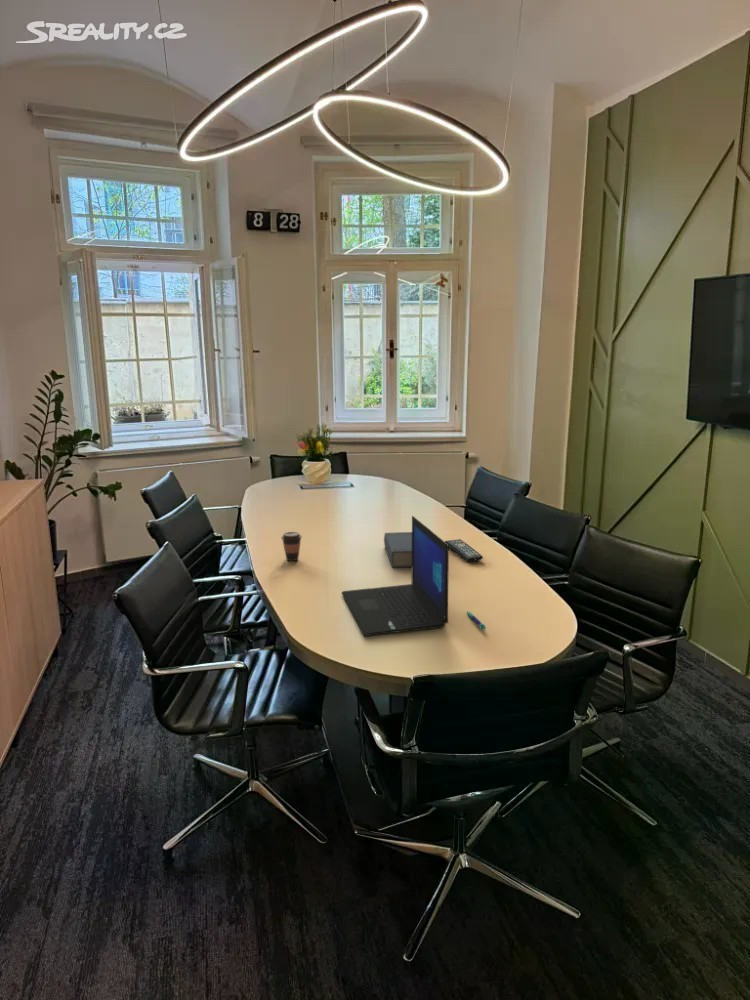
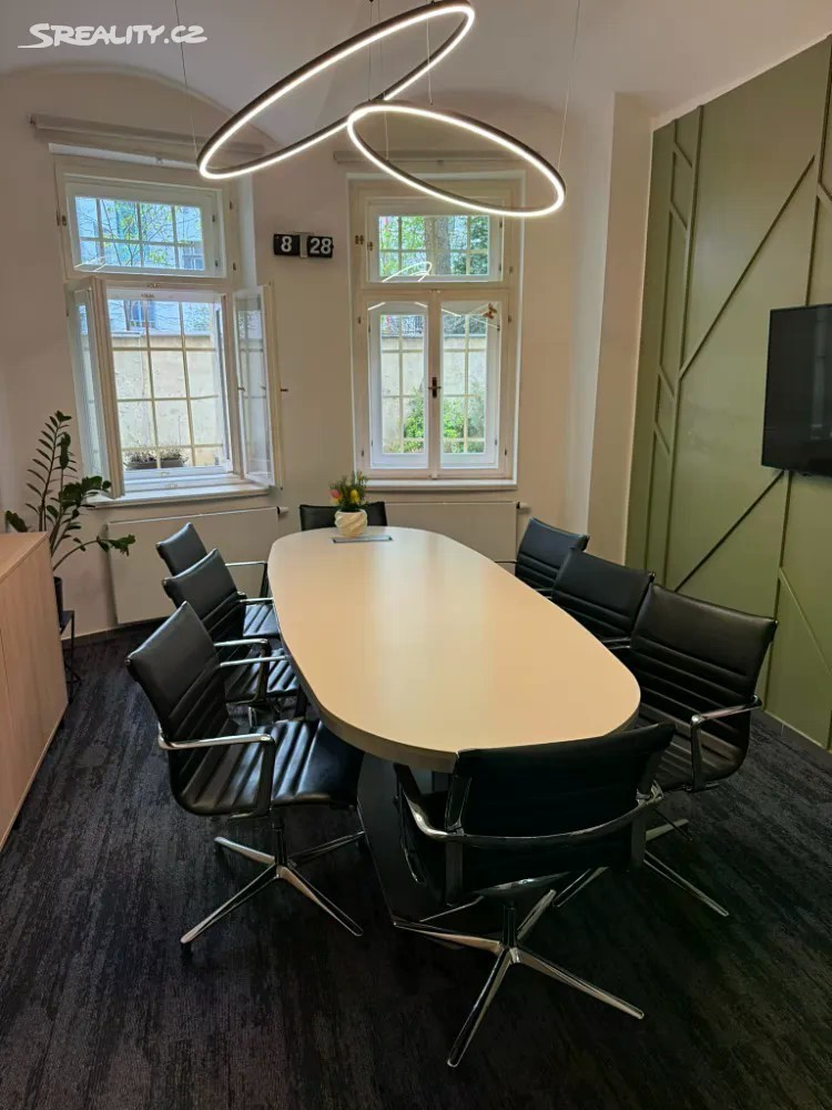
- coffee cup (291, 546)
- remote control (462, 549)
- pen (475, 619)
- laptop (391, 586)
- book (409, 548)
